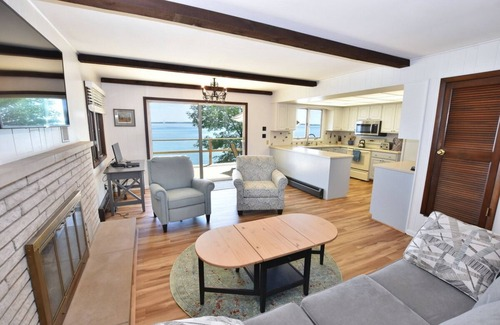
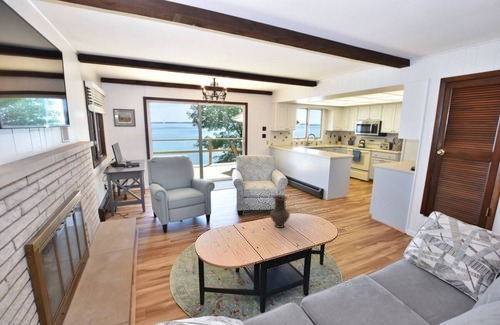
+ vase (280, 211)
